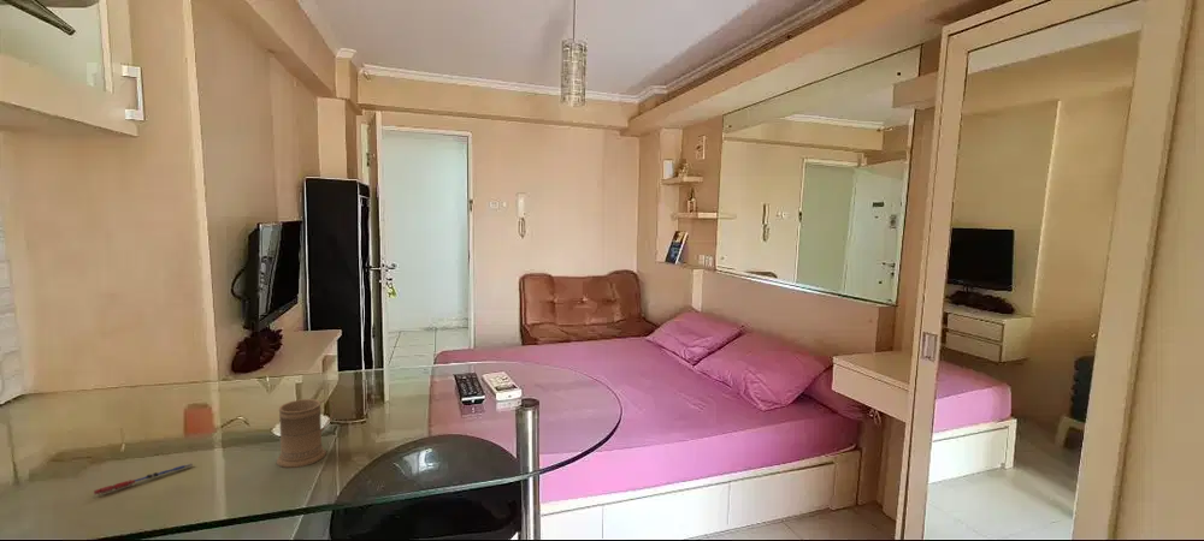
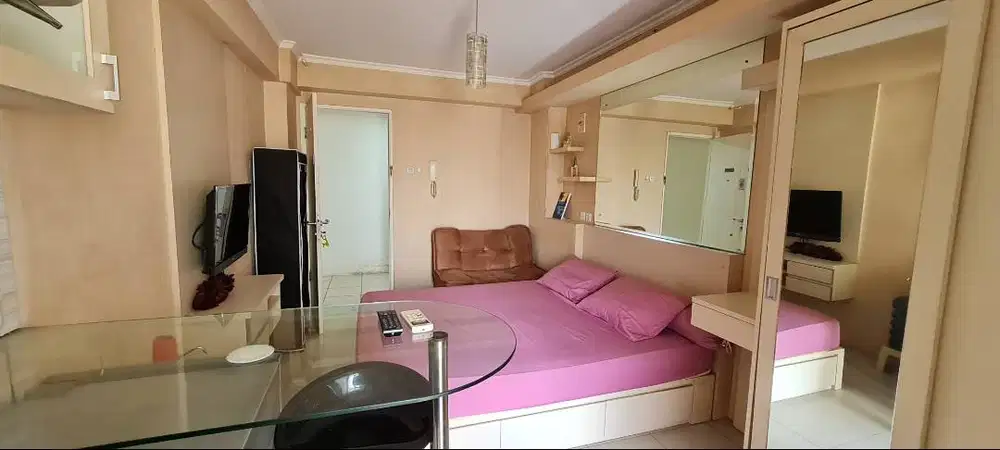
- mug (307, 428)
- pen (146, 476)
